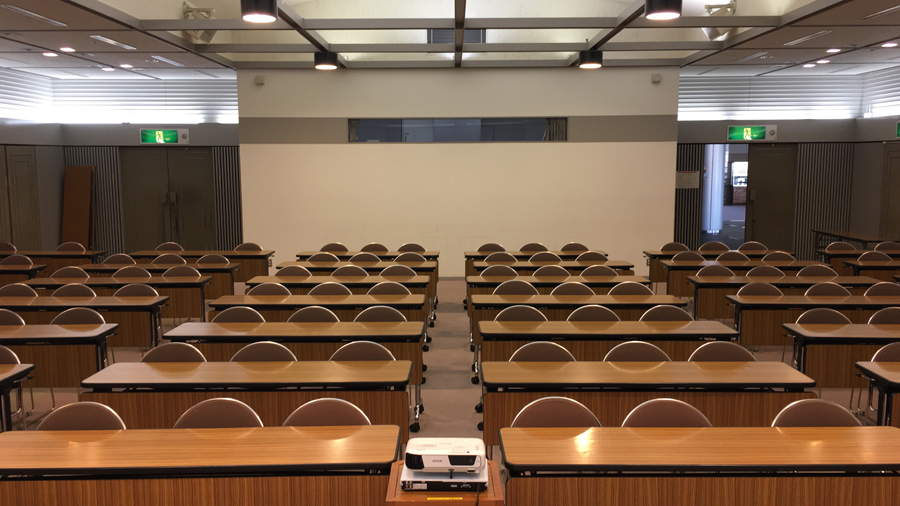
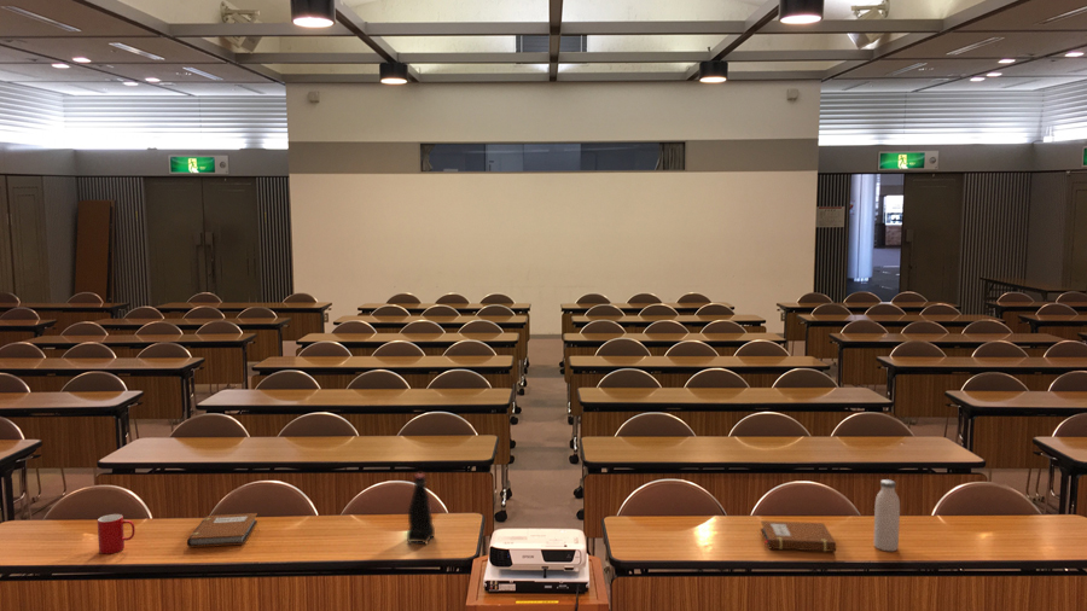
+ bottle (420, 507)
+ notebook (795, 536)
+ cup (115, 534)
+ water bottle (887, 513)
+ notebook (223, 529)
